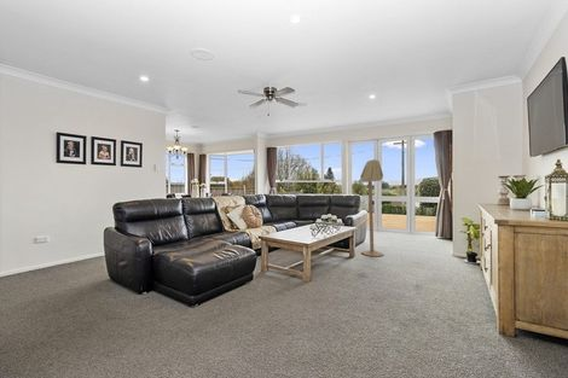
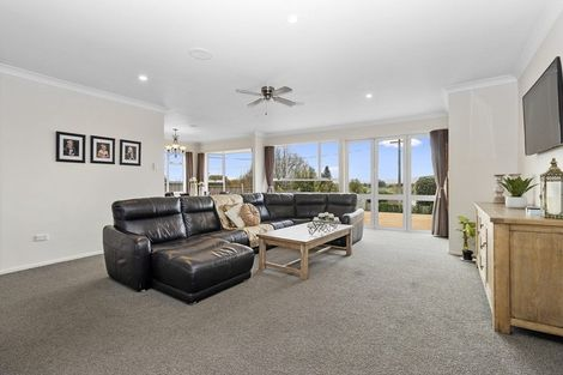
- floor lamp (371, 207)
